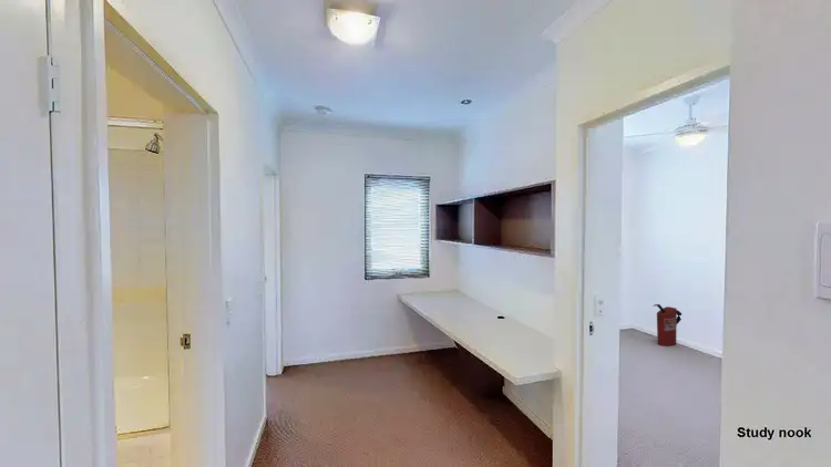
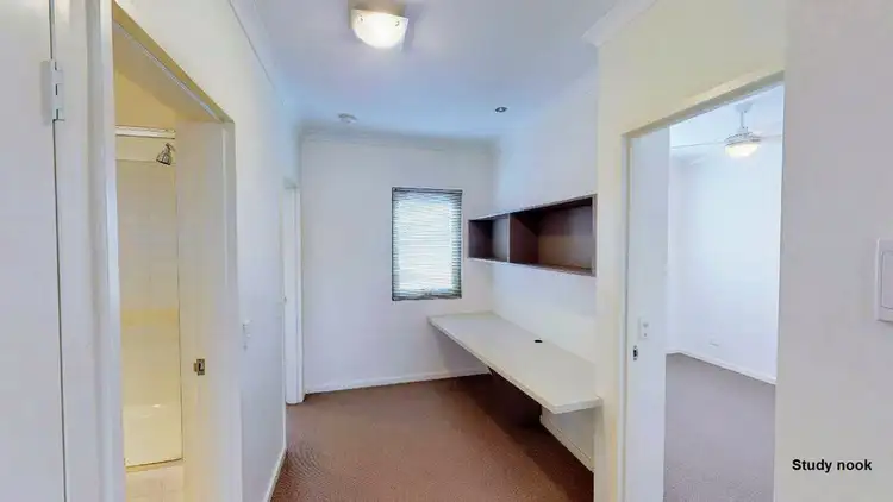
- fire extinguisher (667, 323)
